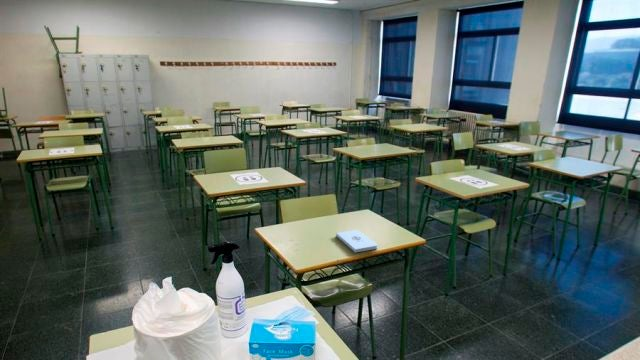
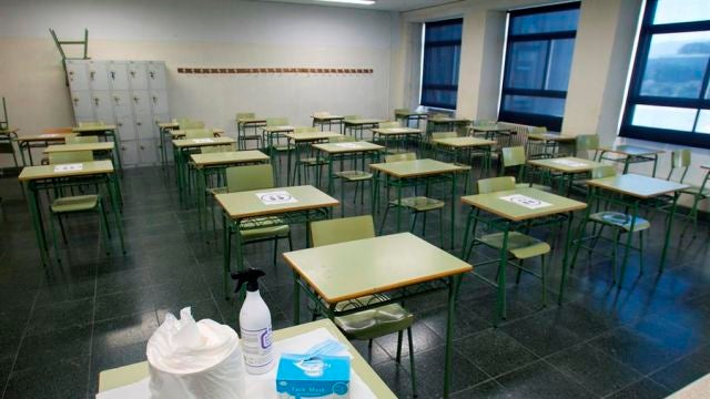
- notepad (356, 240)
